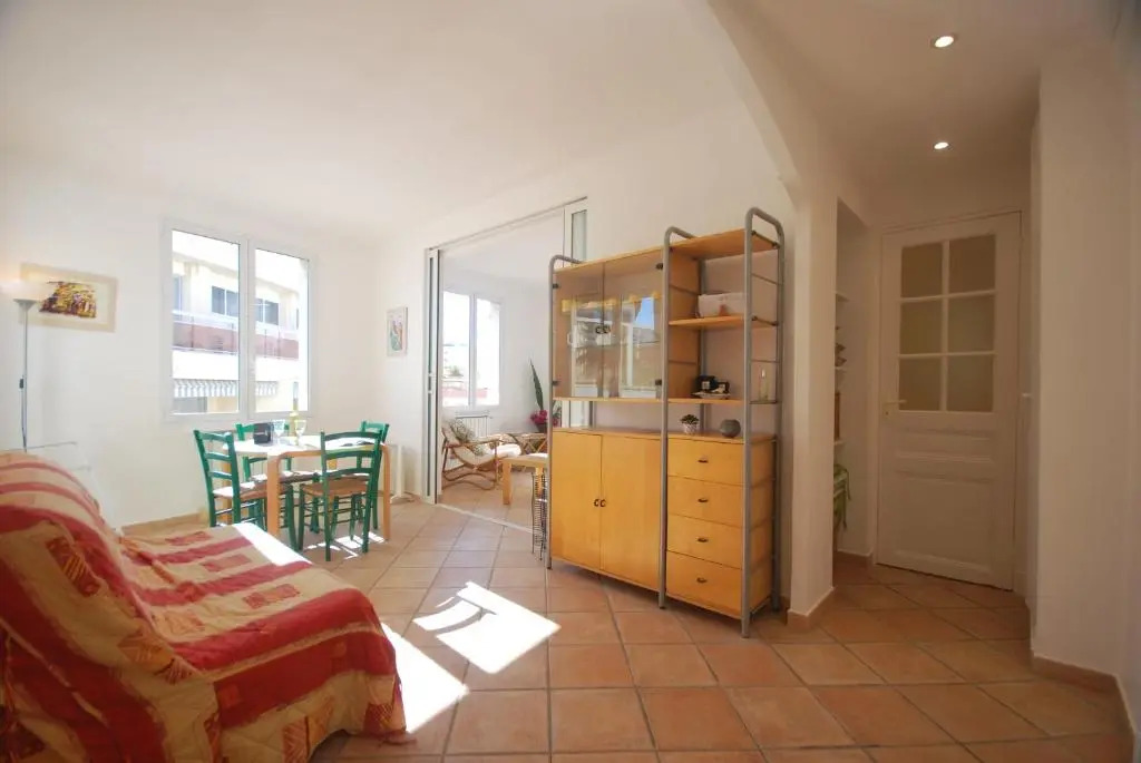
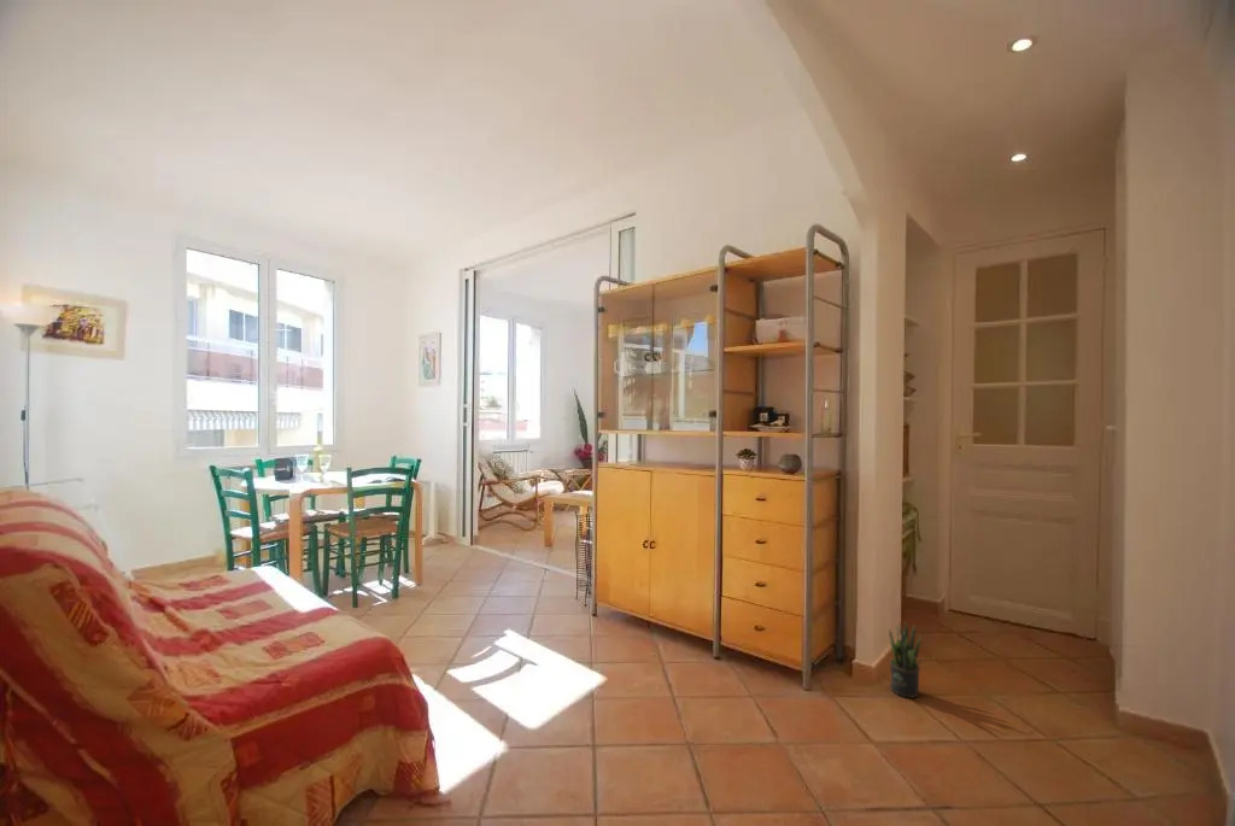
+ potted plant (905, 658)
